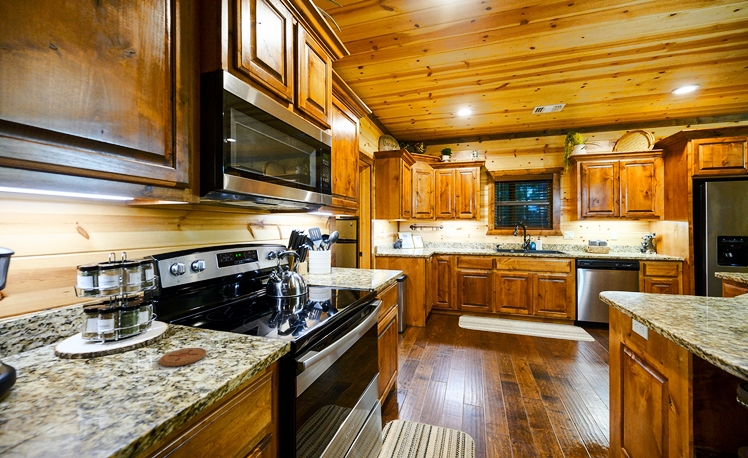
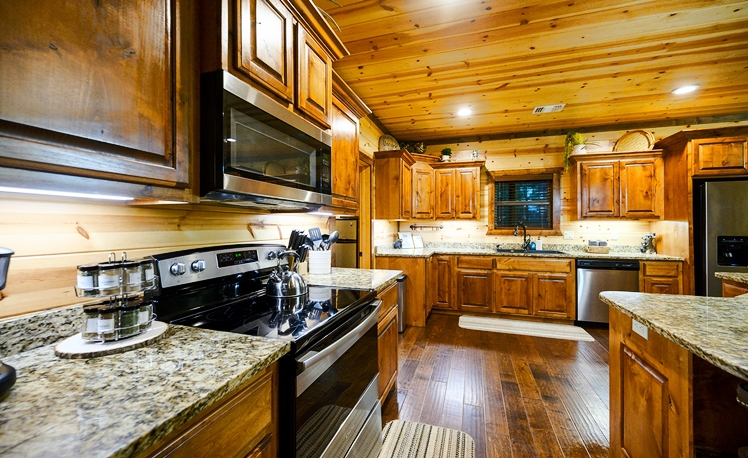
- coaster (183, 356)
